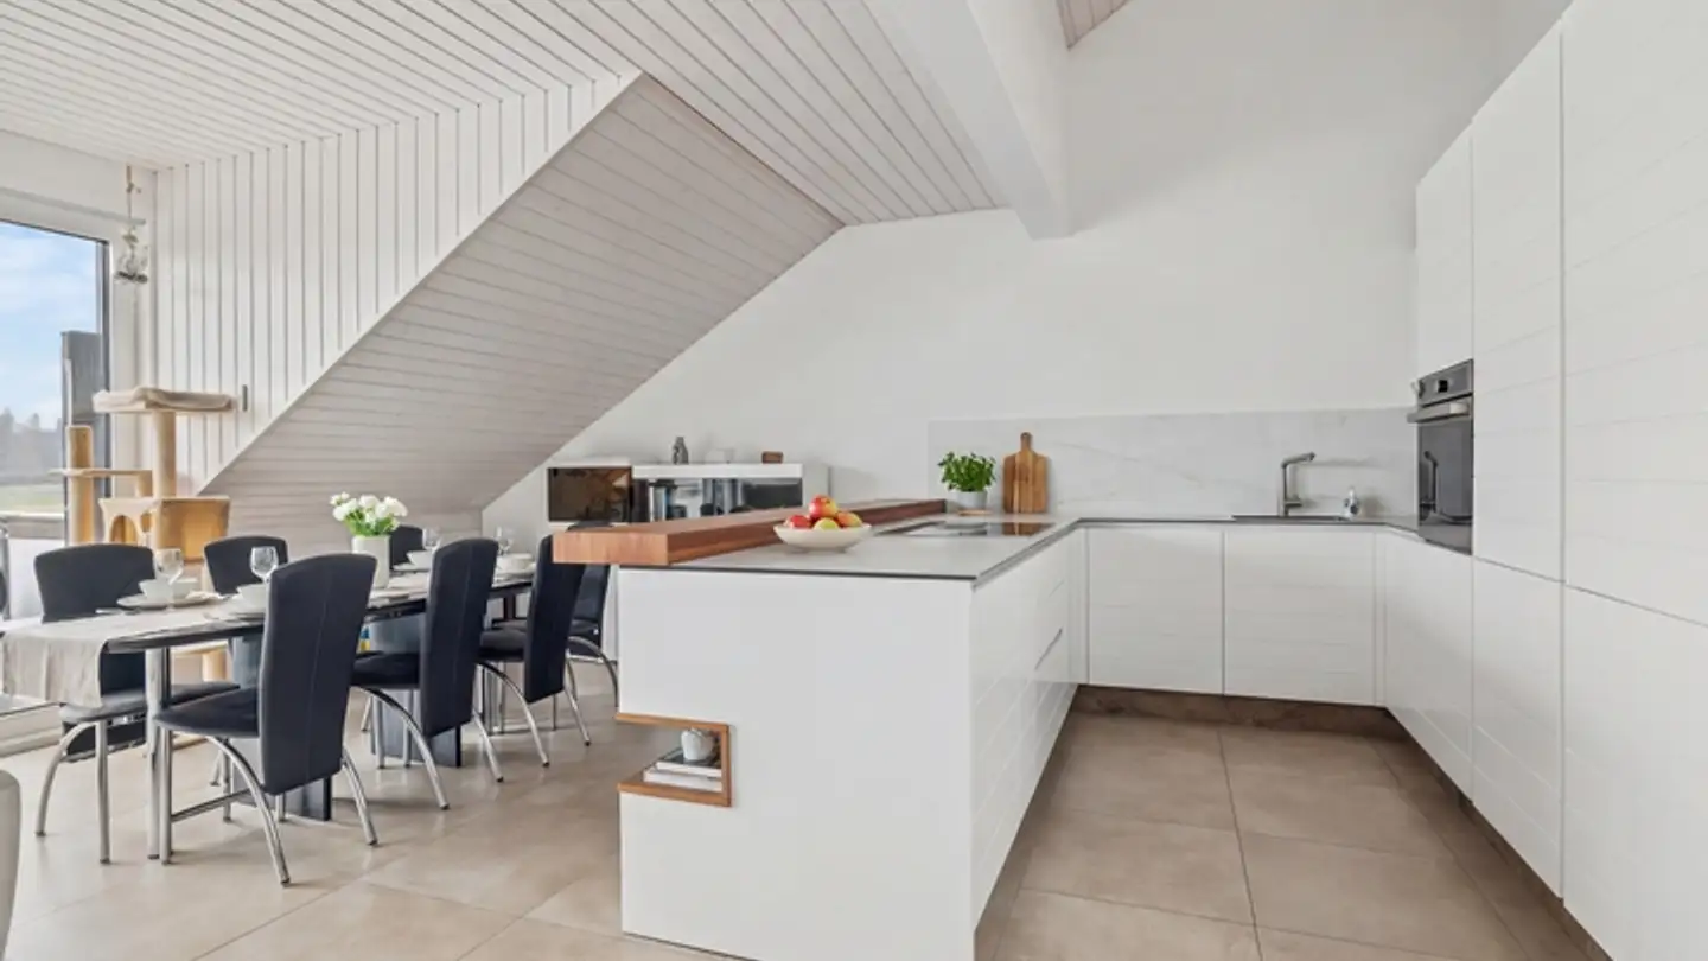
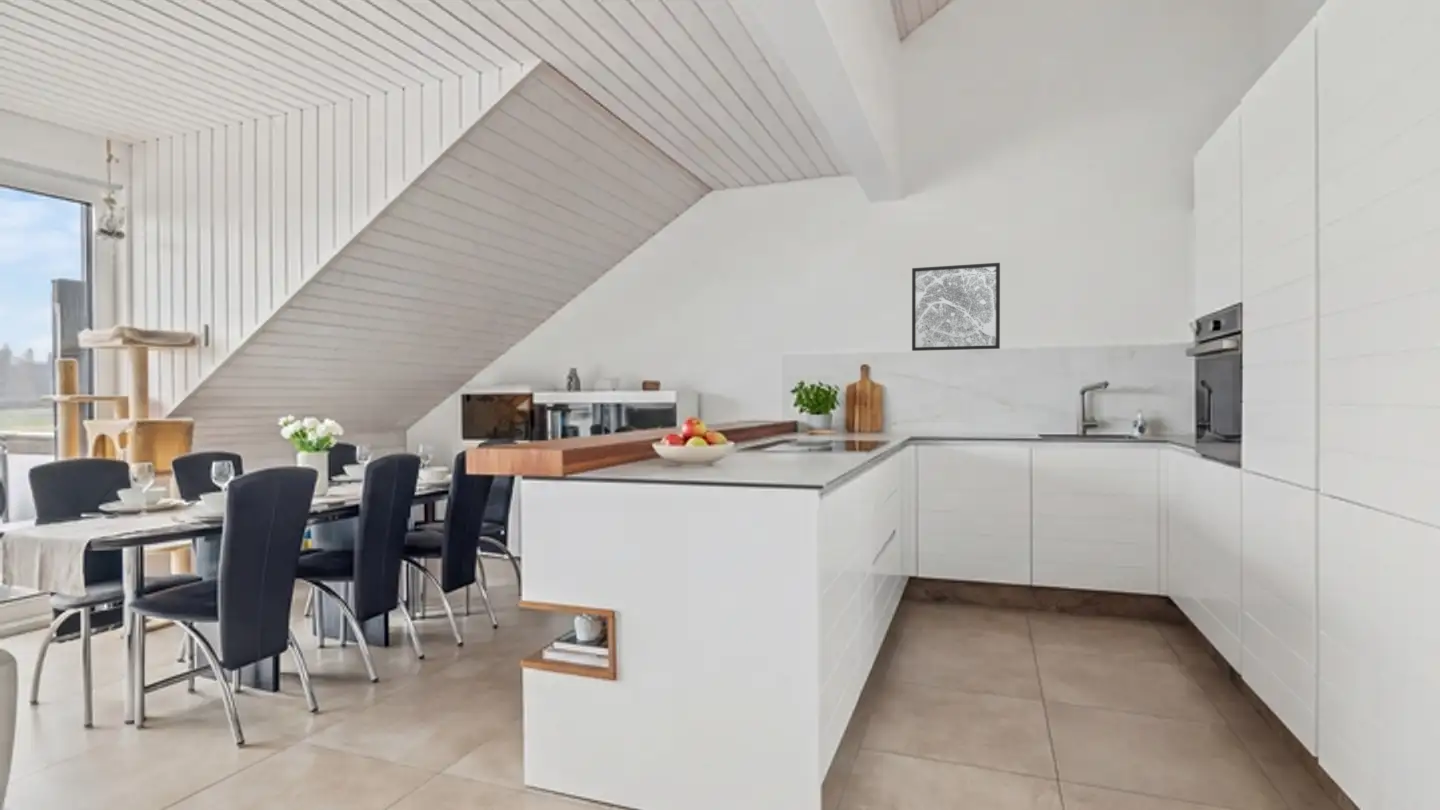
+ wall art (955, 307)
